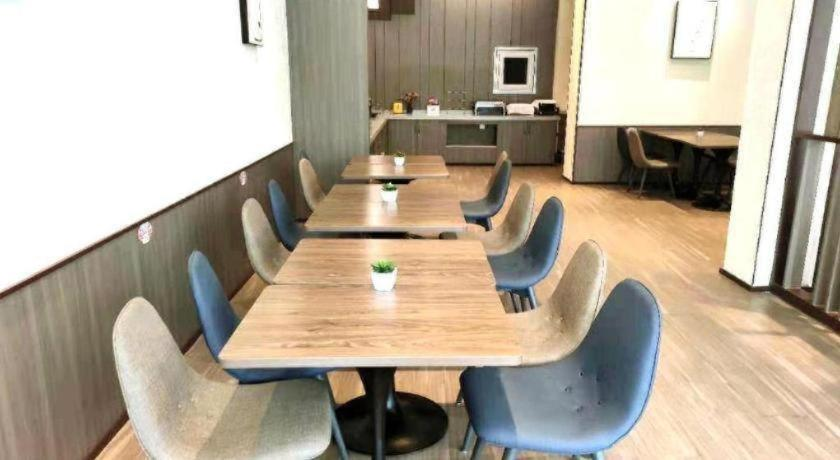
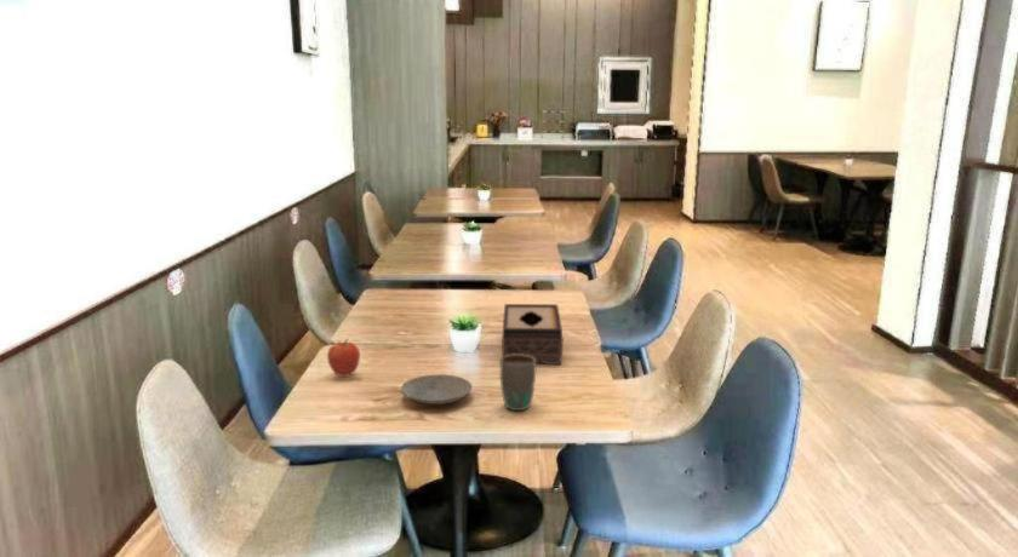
+ tissue box (531, 332)
+ plate (436, 391)
+ mug (517, 380)
+ apple (343, 356)
